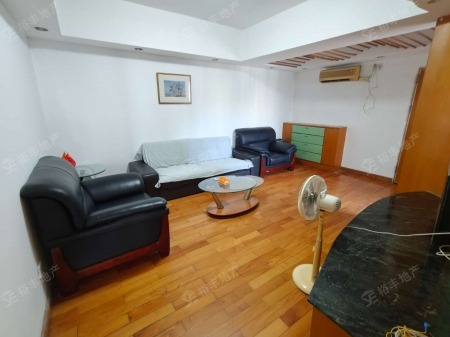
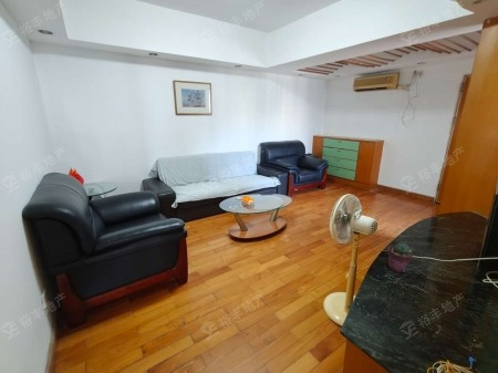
+ potted succulent (398, 256)
